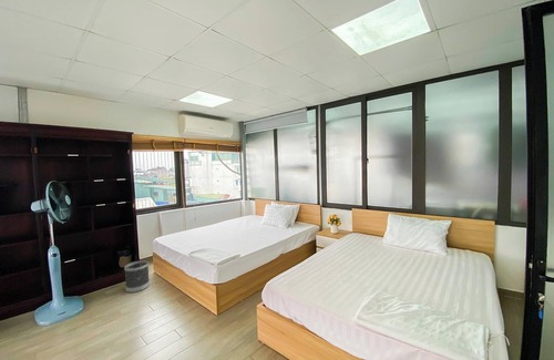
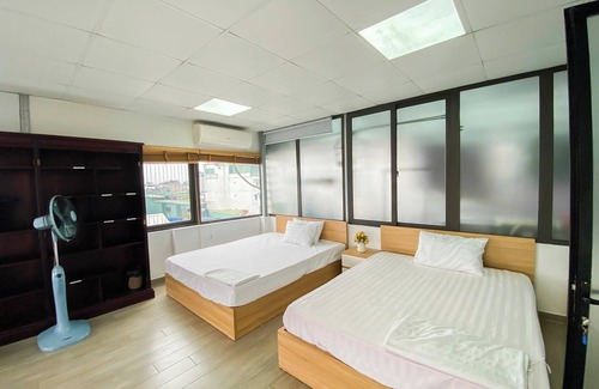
- wastebasket (136, 276)
